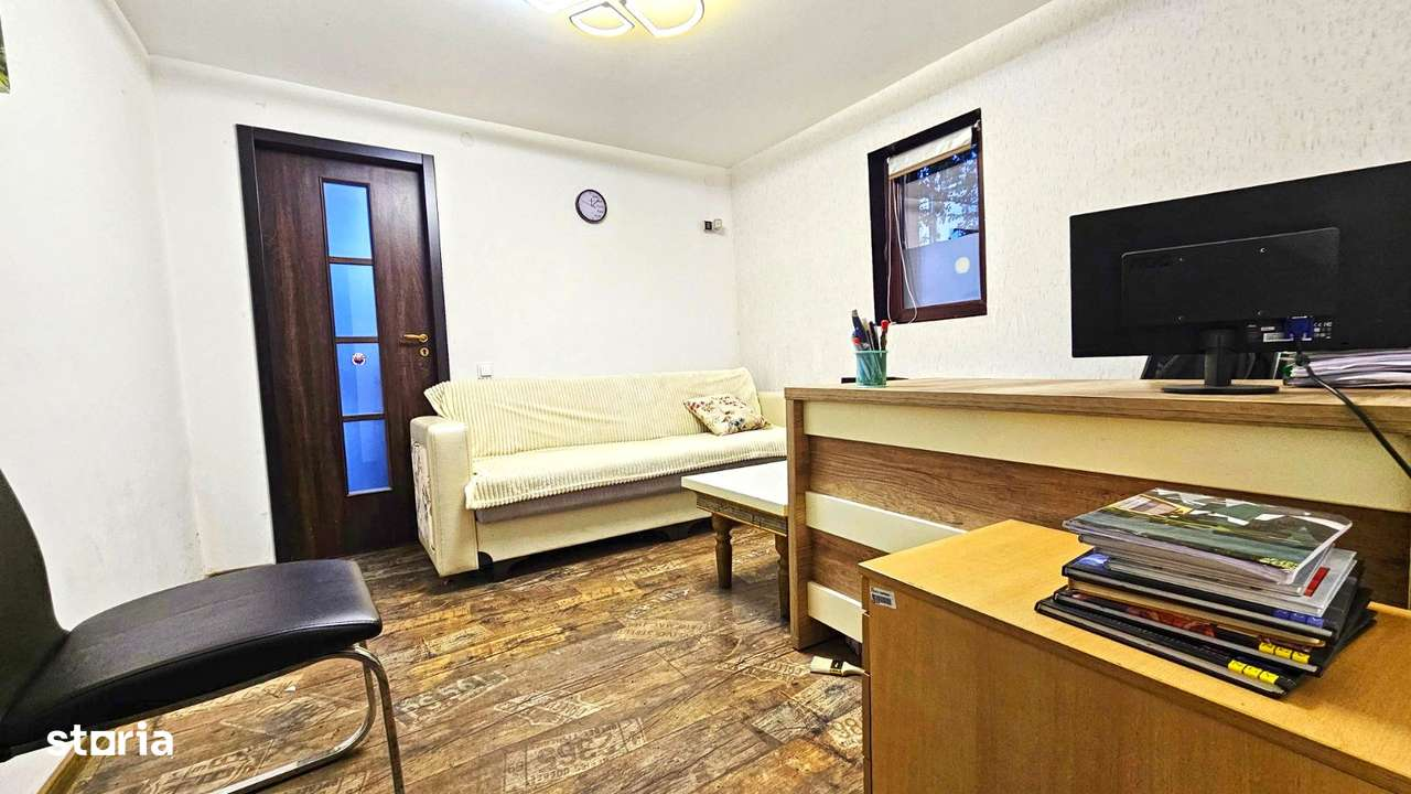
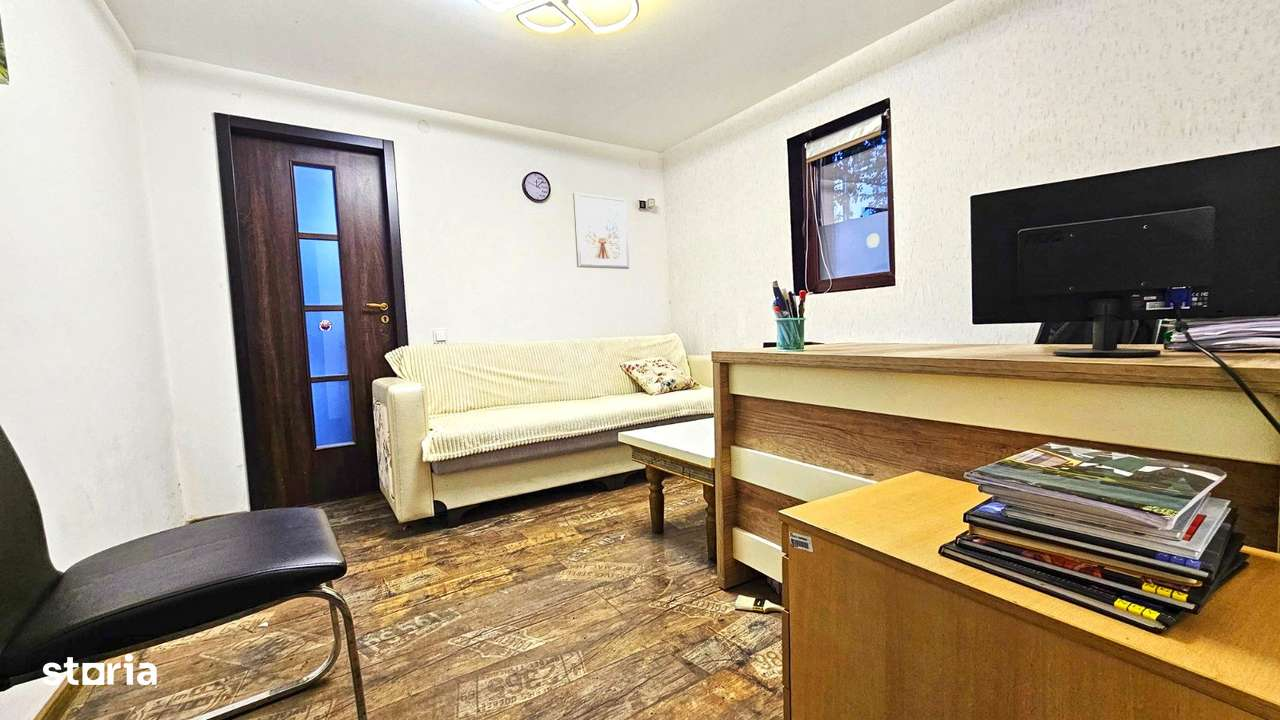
+ picture frame (602, 232)
